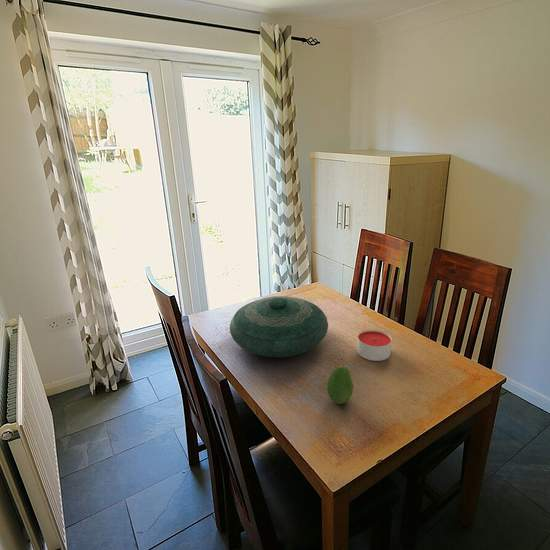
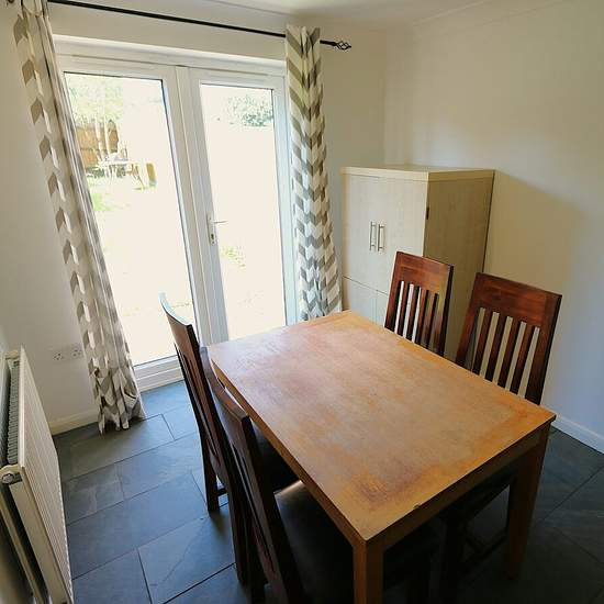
- decorative bowl (278, 320)
- candle (374, 344)
- fruit (340, 384)
